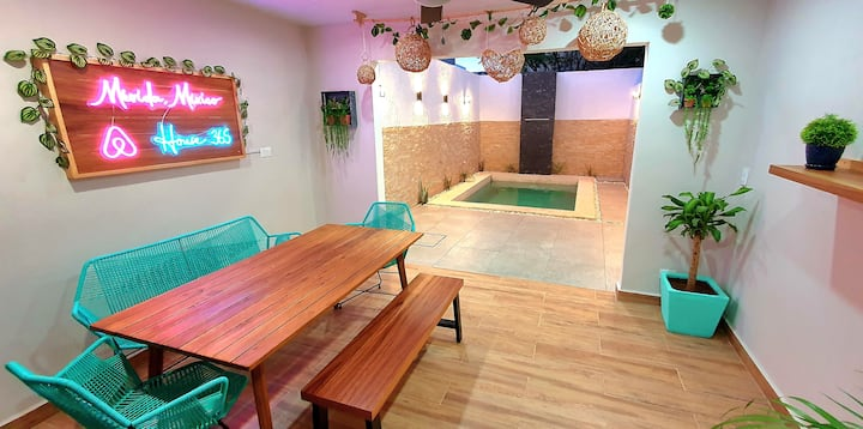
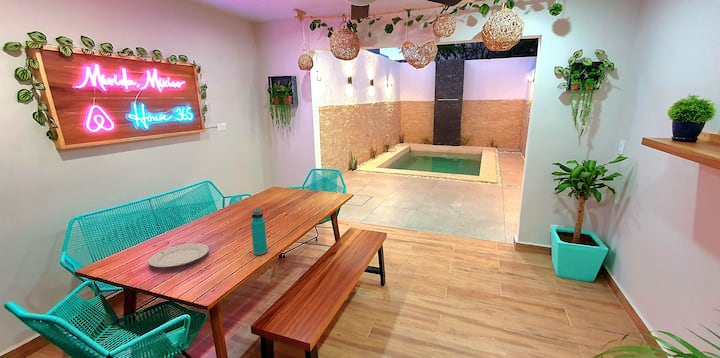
+ water bottle (258, 231)
+ chinaware (180, 256)
